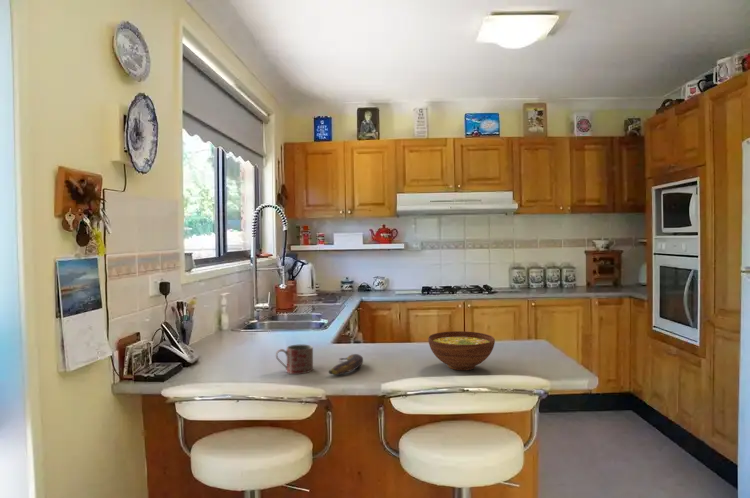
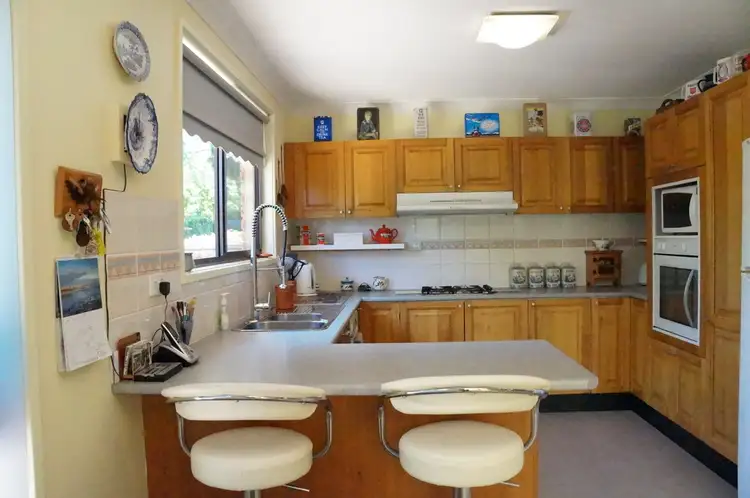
- banana (347, 362)
- mug (295, 358)
- bowl (461, 352)
